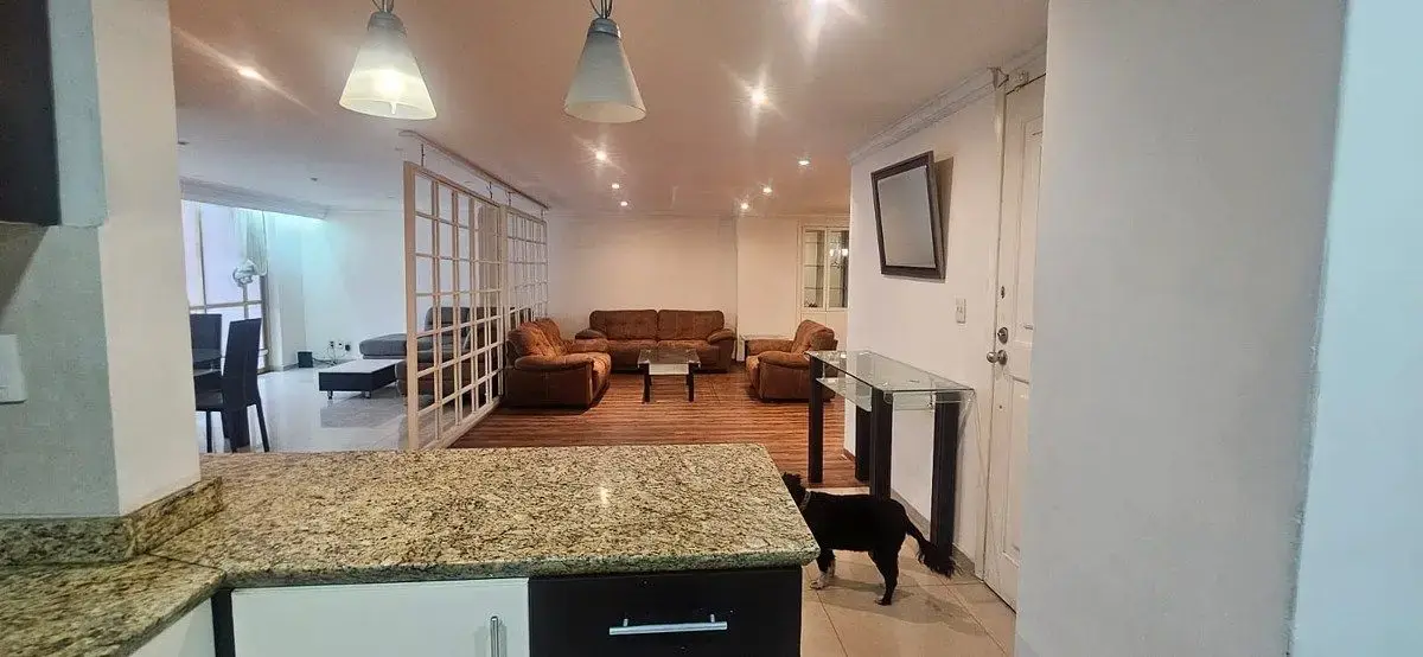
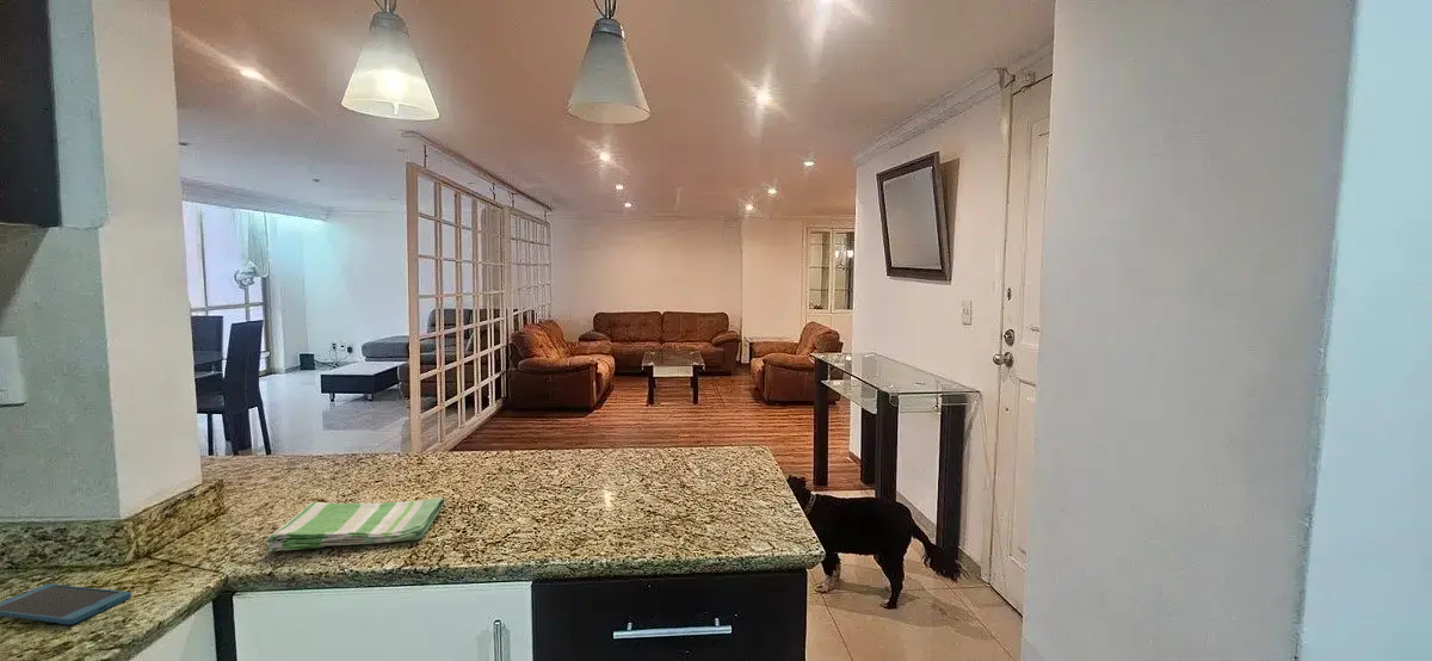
+ dish towel (363, 519)
+ smartphone (58, 601)
